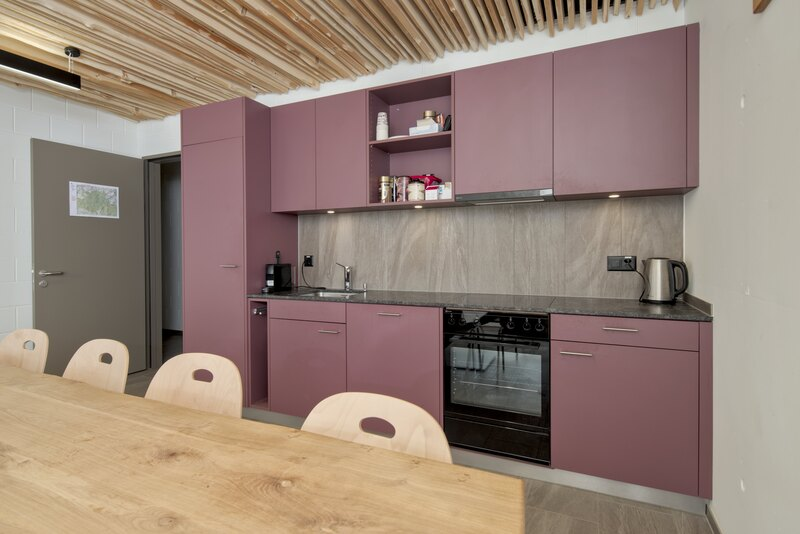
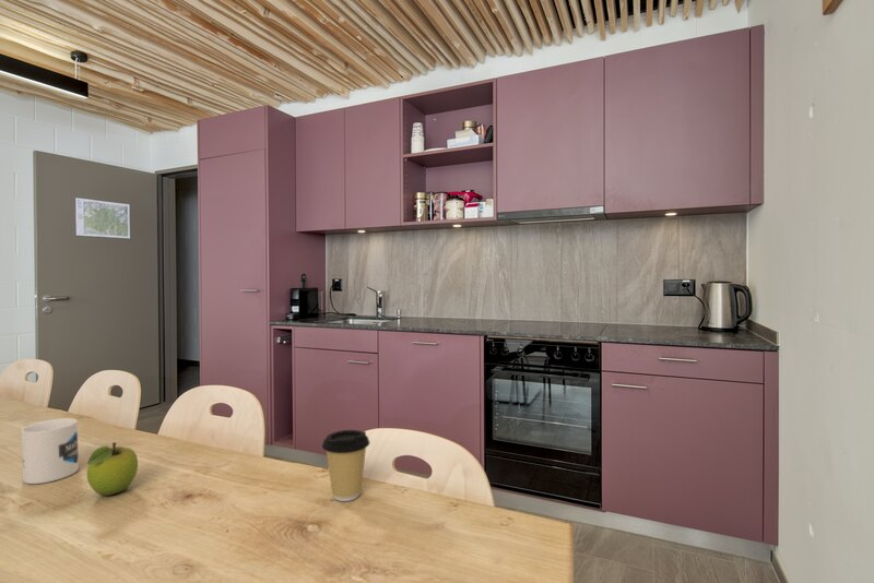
+ coffee cup (346, 464)
+ fruit (109, 467)
+ mug (56, 447)
